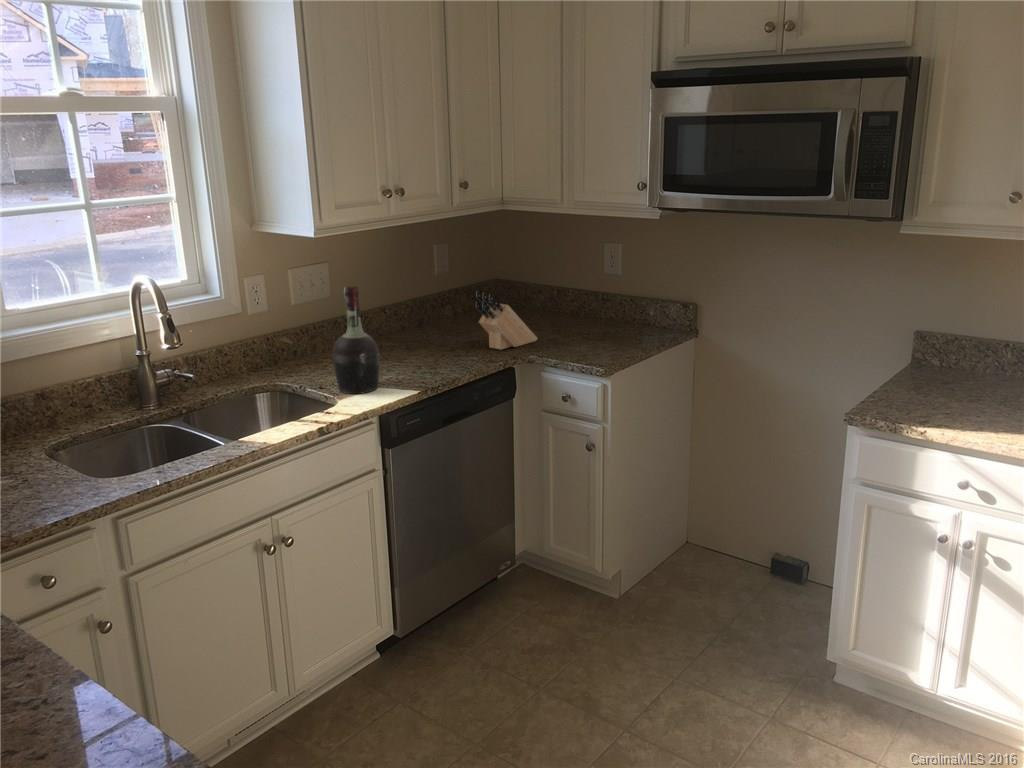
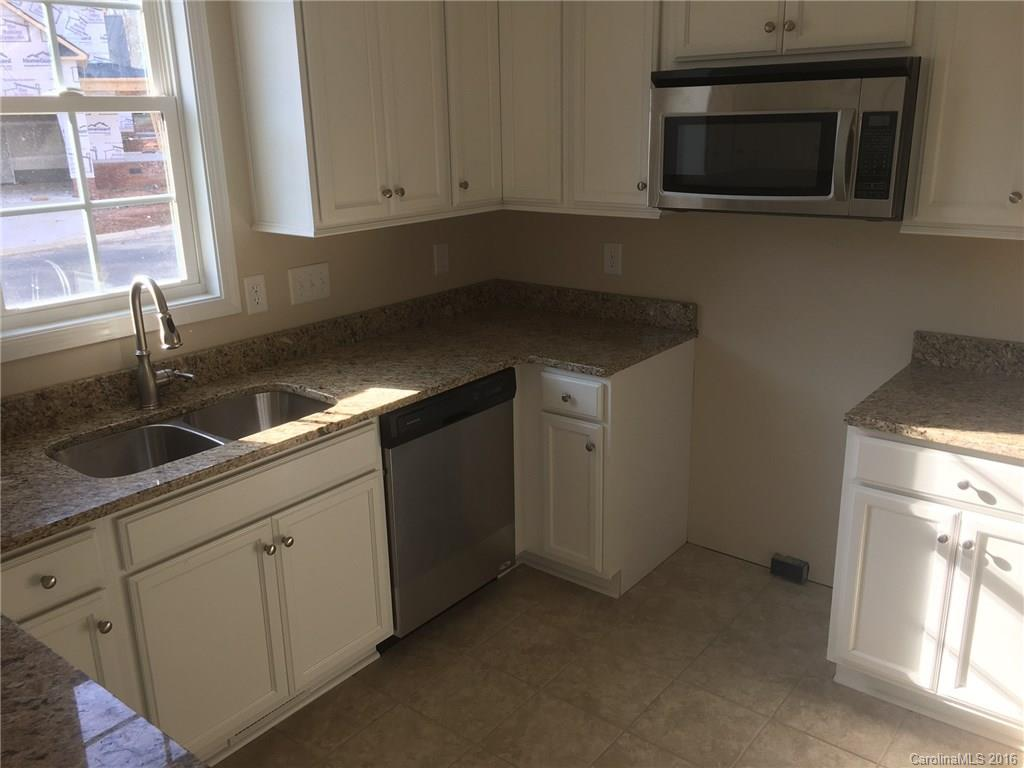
- cognac bottle (354, 338)
- knife block (504, 316)
